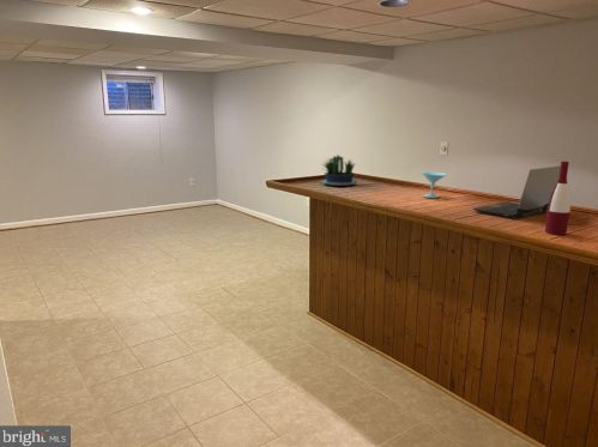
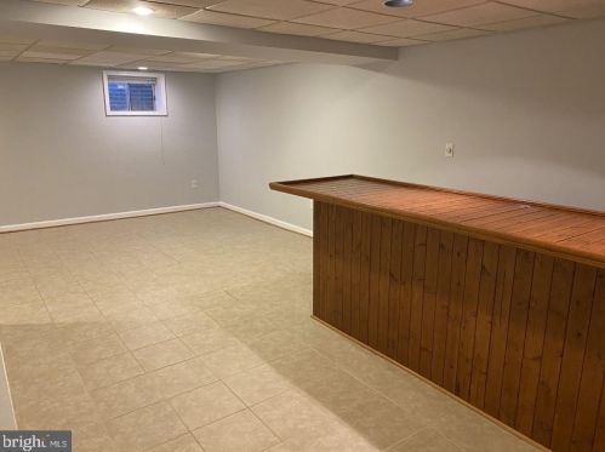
- alcohol (560, 197)
- cocktail glass (433, 185)
- potted plant (336, 169)
- laptop computer (523, 192)
